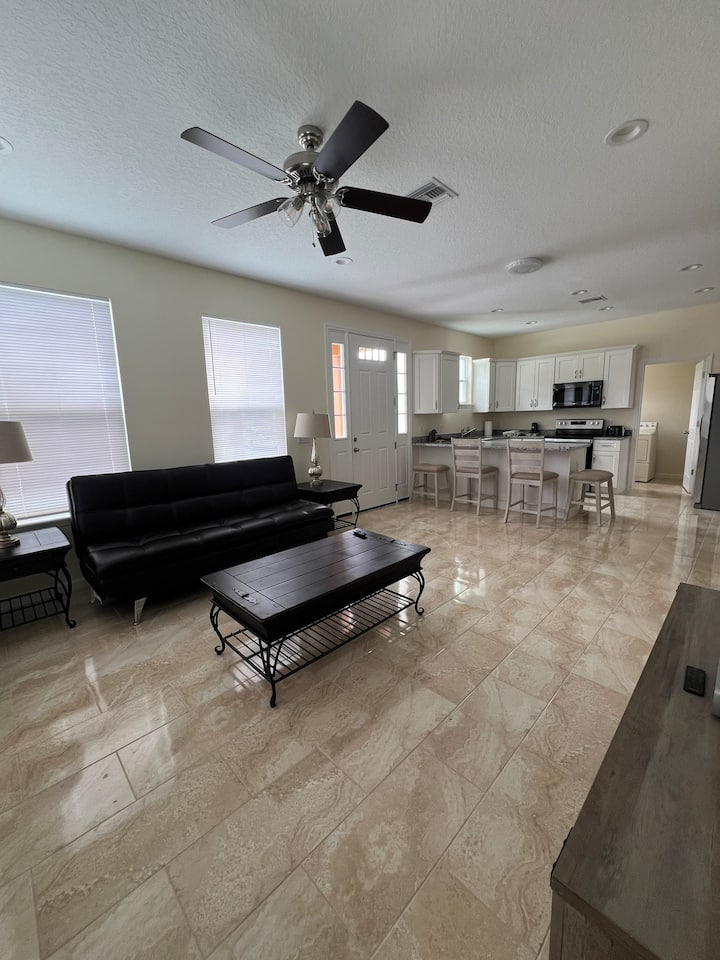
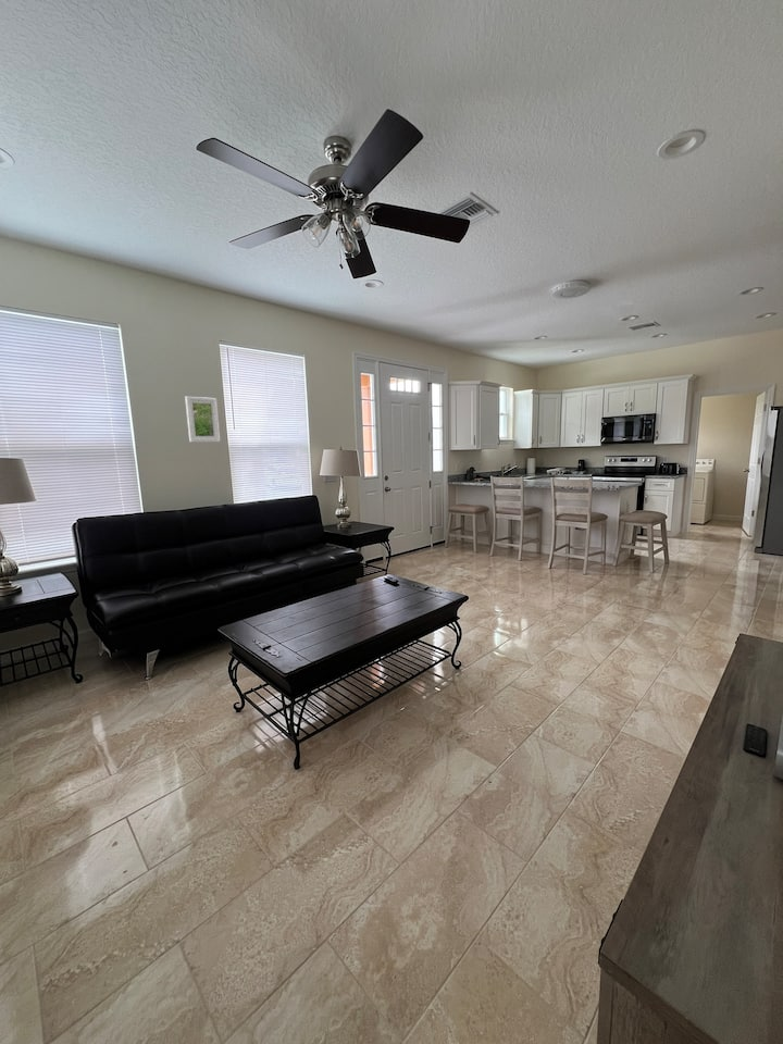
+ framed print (202, 420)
